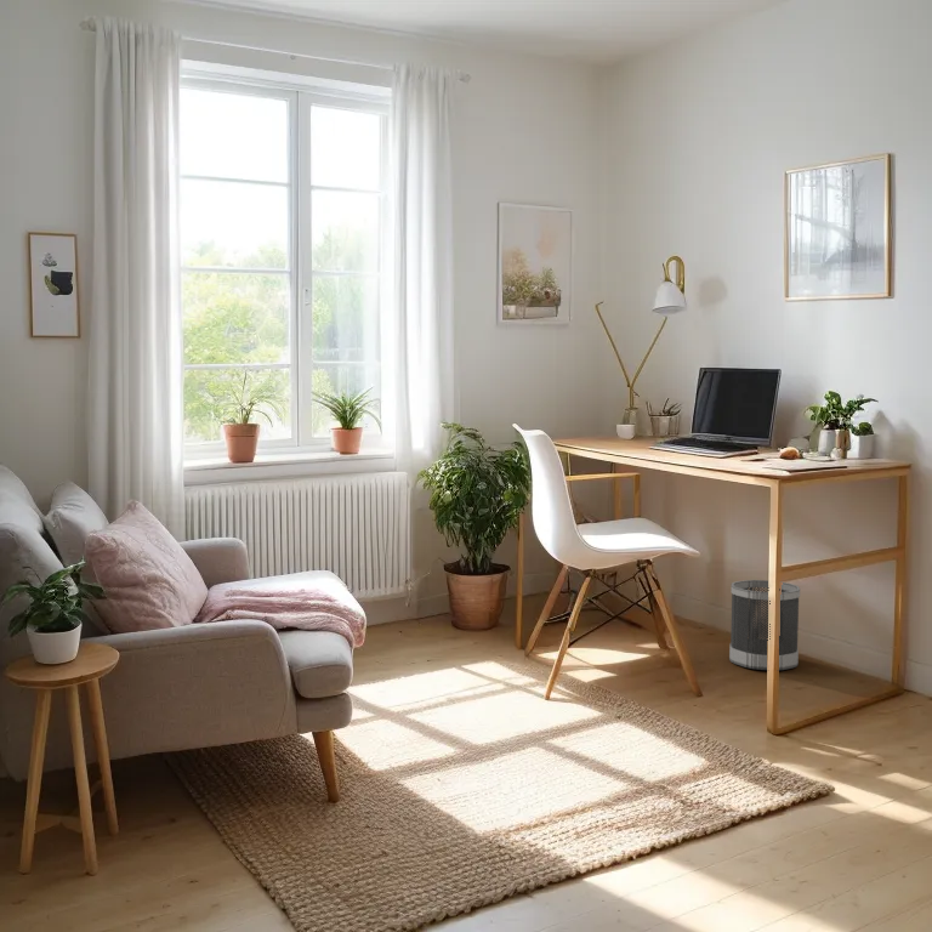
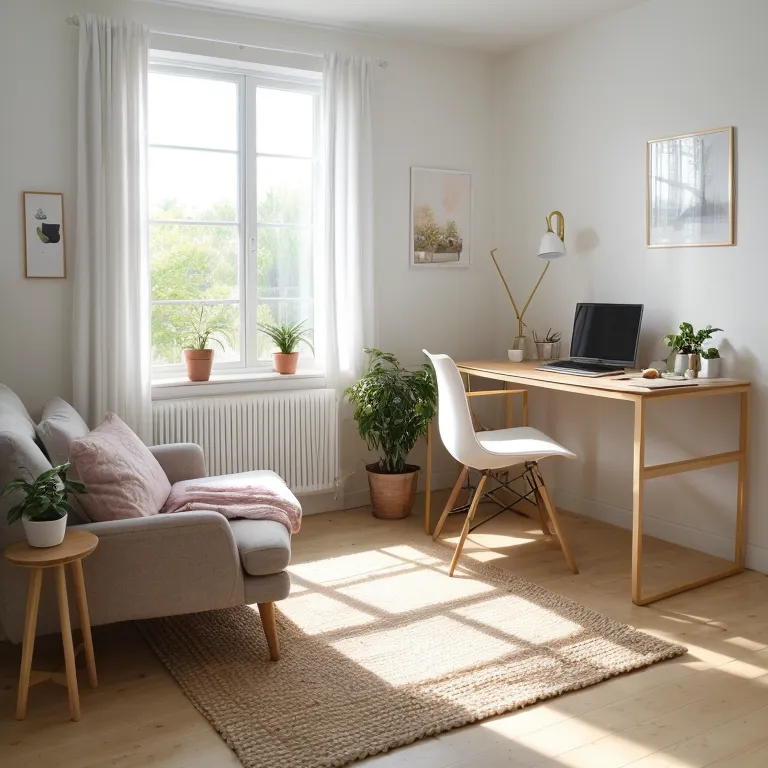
- wastebasket (763, 624)
